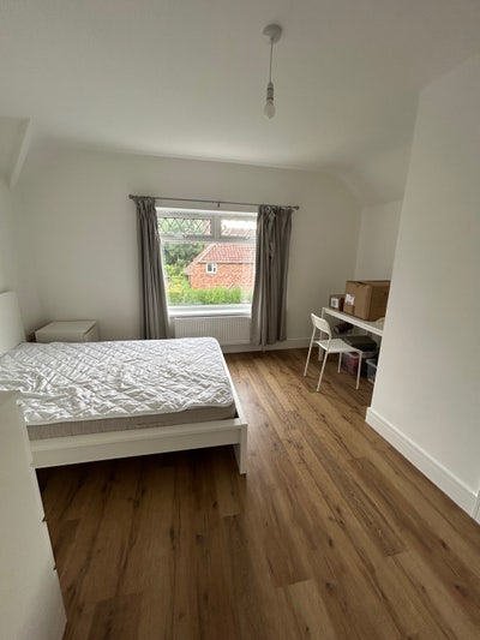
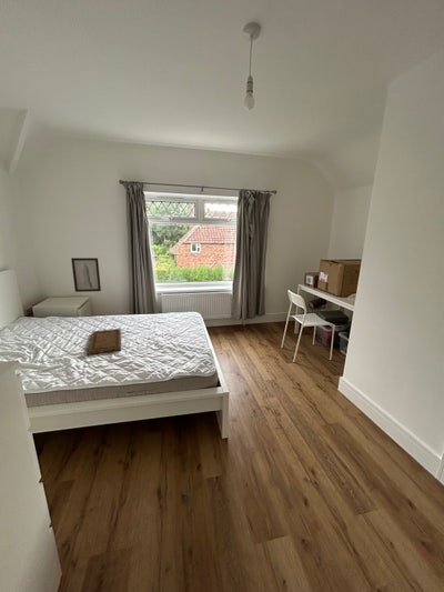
+ tray (105, 340)
+ wall art (85, 274)
